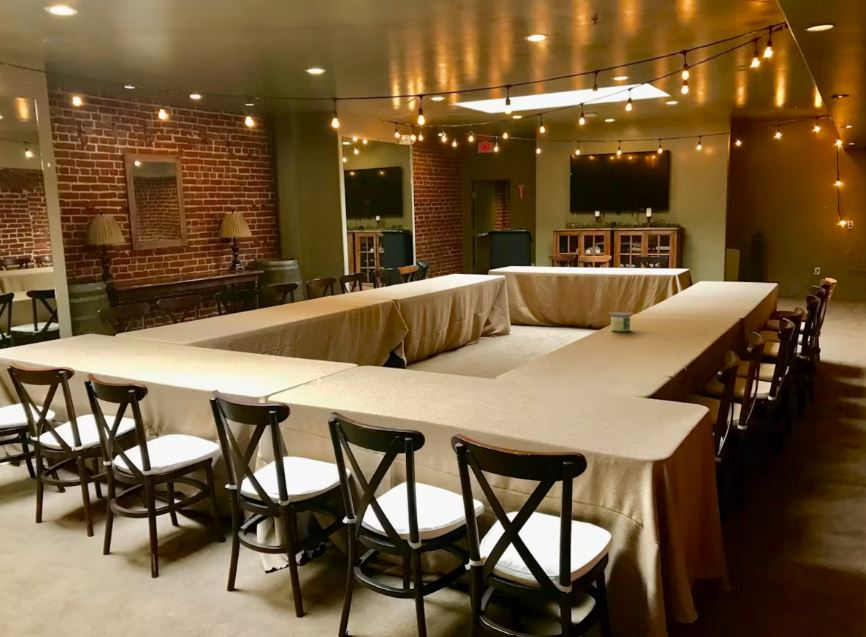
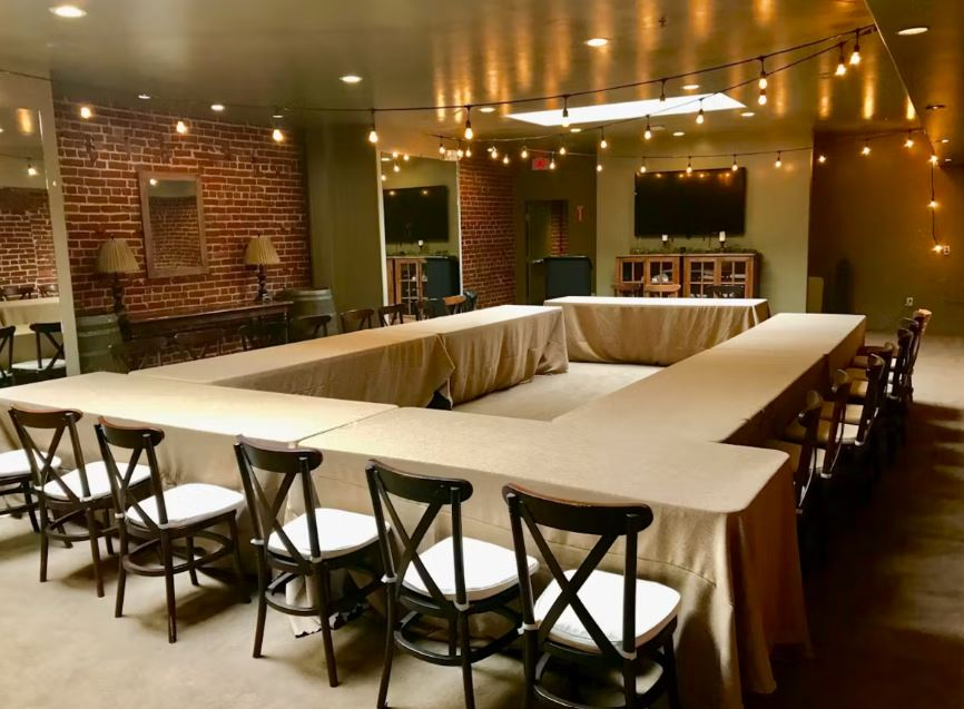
- candle (620, 322)
